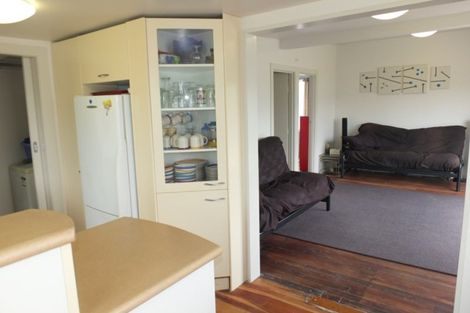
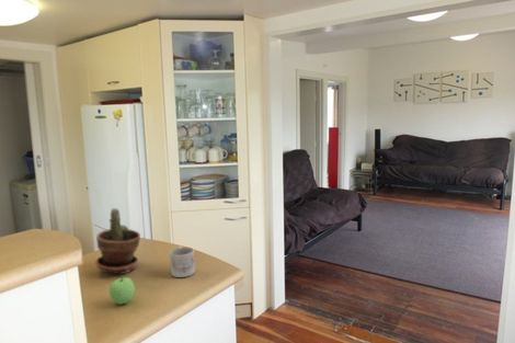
+ apple (122, 289)
+ potted plant (117, 237)
+ mug (181, 260)
